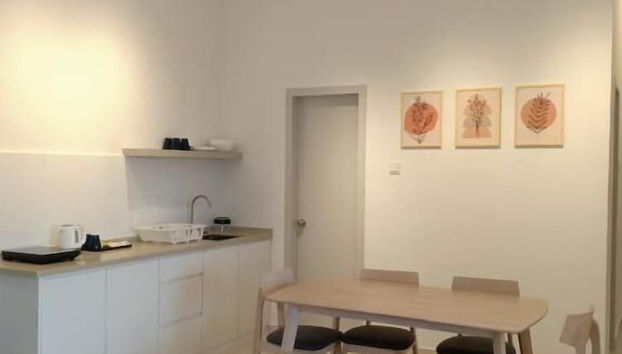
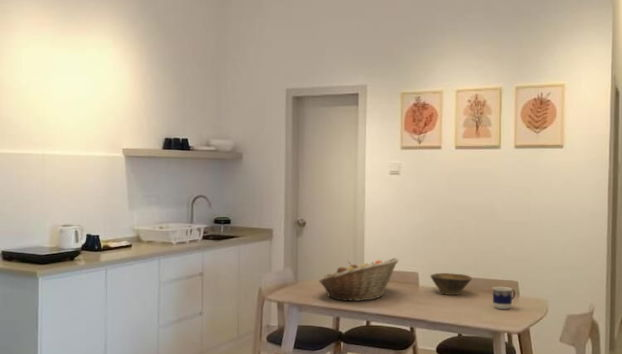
+ bowl (450, 284)
+ cup (504, 298)
+ fruit basket (359, 276)
